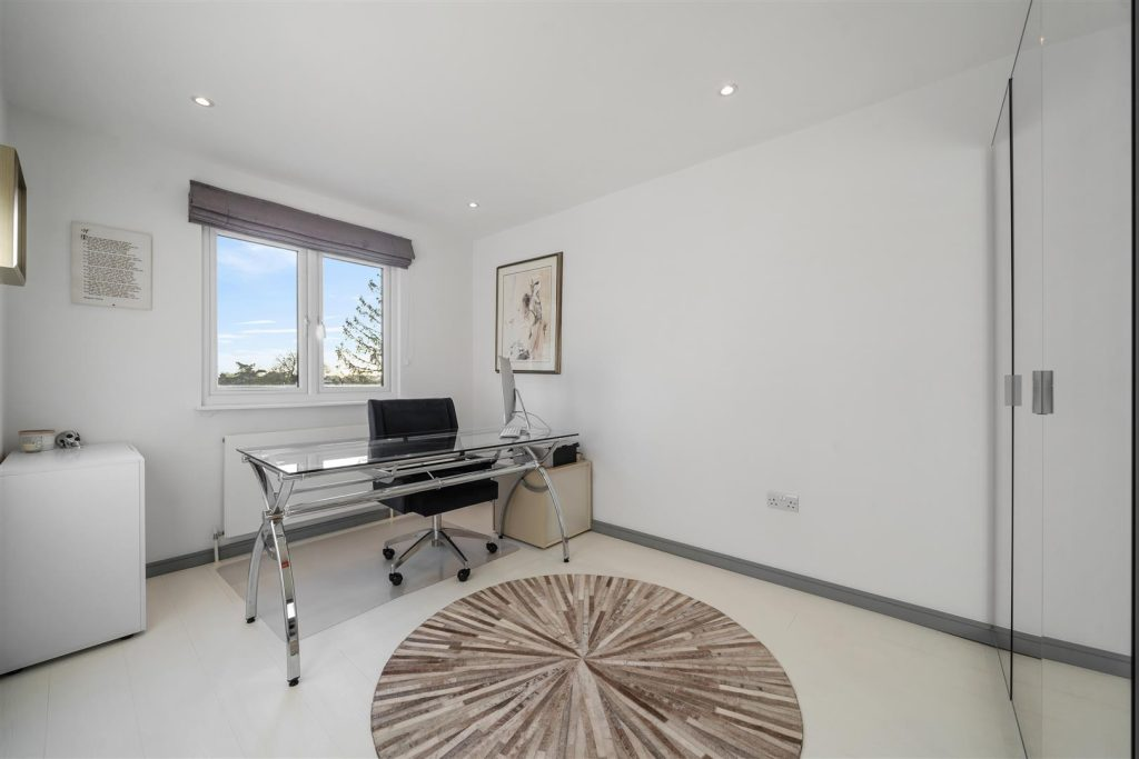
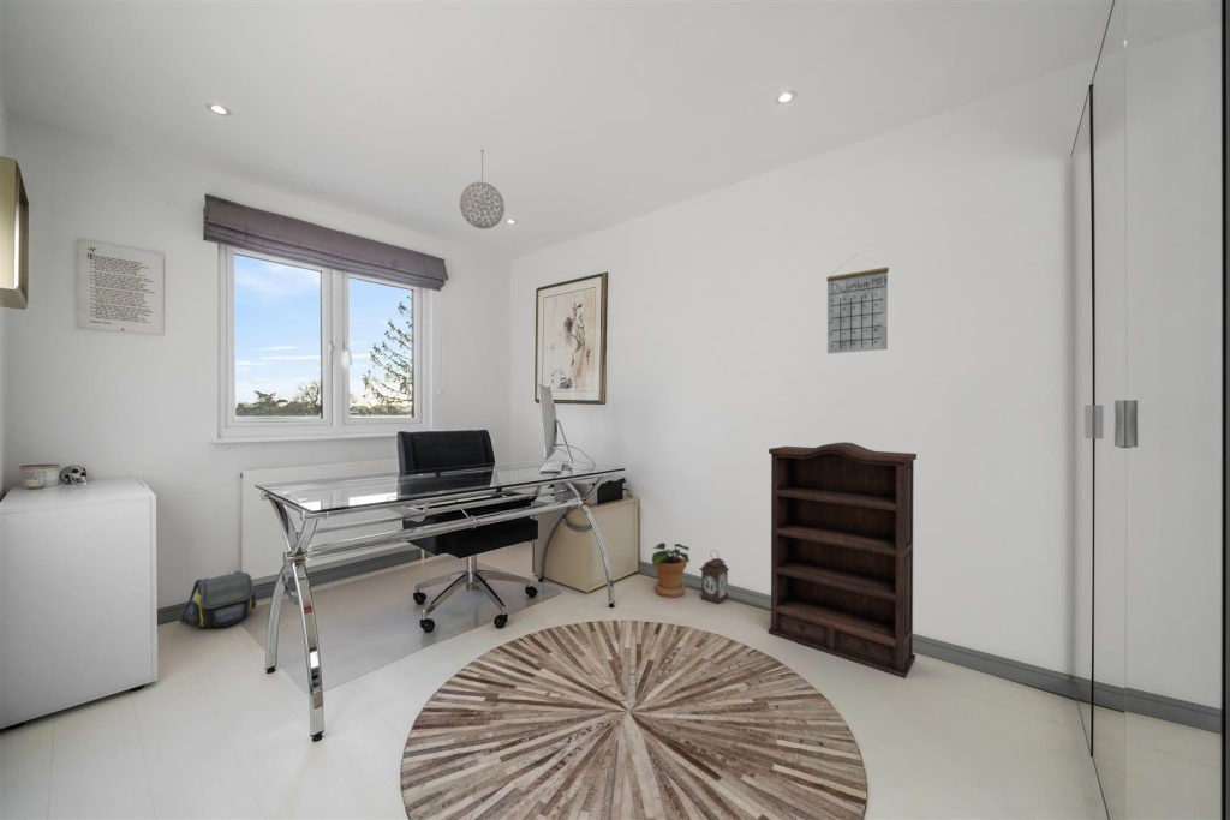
+ bookshelf (837, 544)
+ potted plant (665, 569)
+ shoulder bag (222, 597)
+ calendar (856, 301)
+ pendant light (482, 188)
+ lantern (713, 574)
